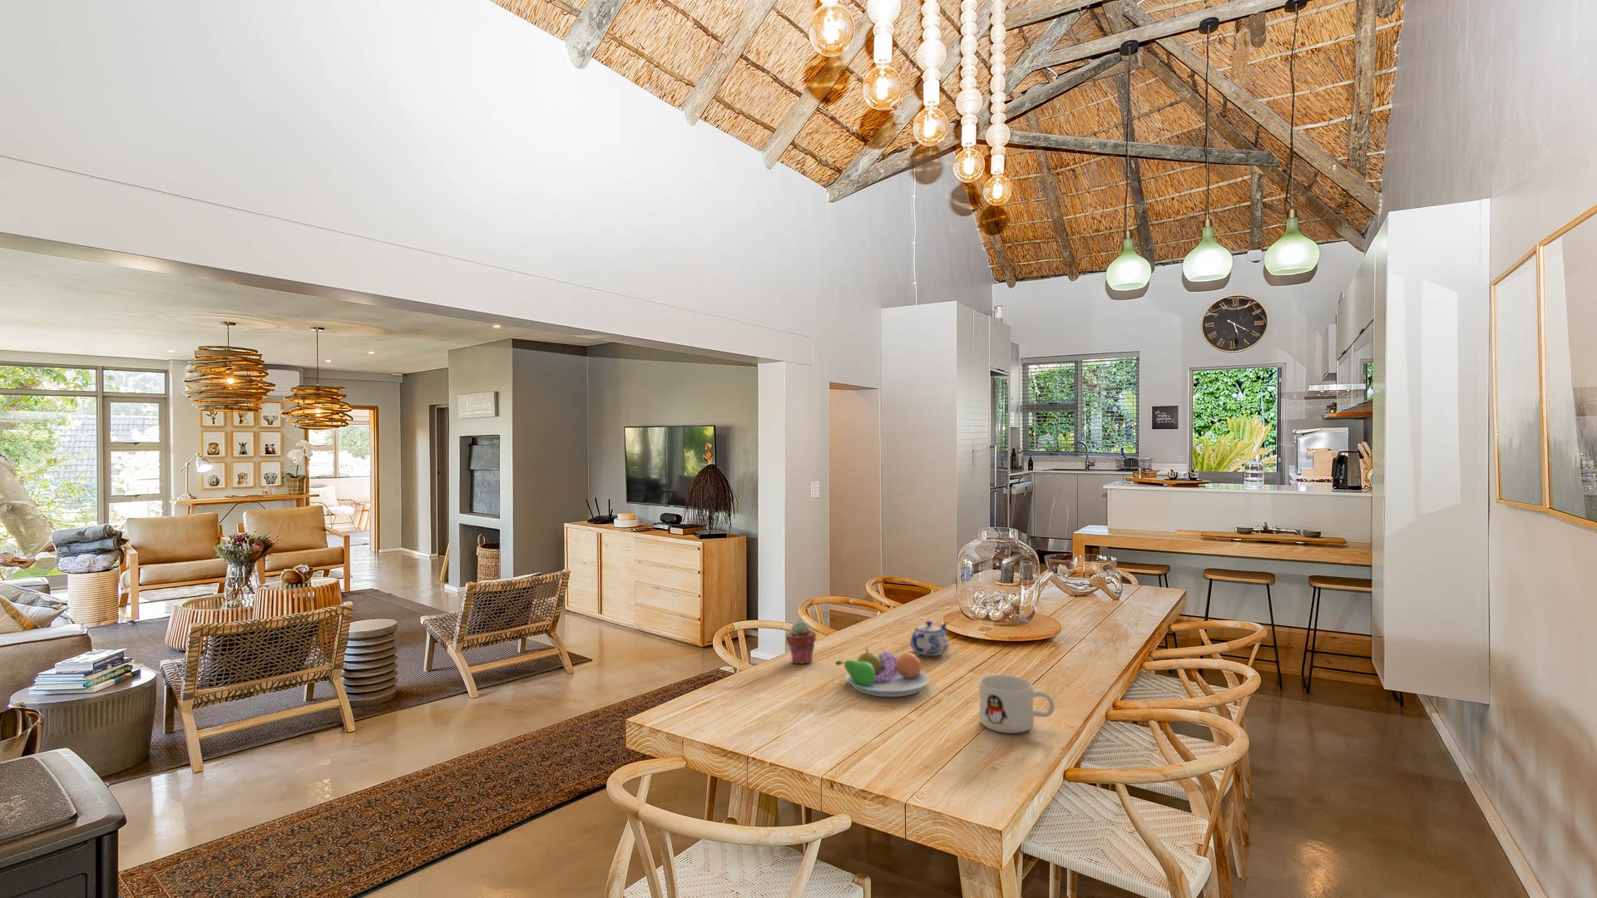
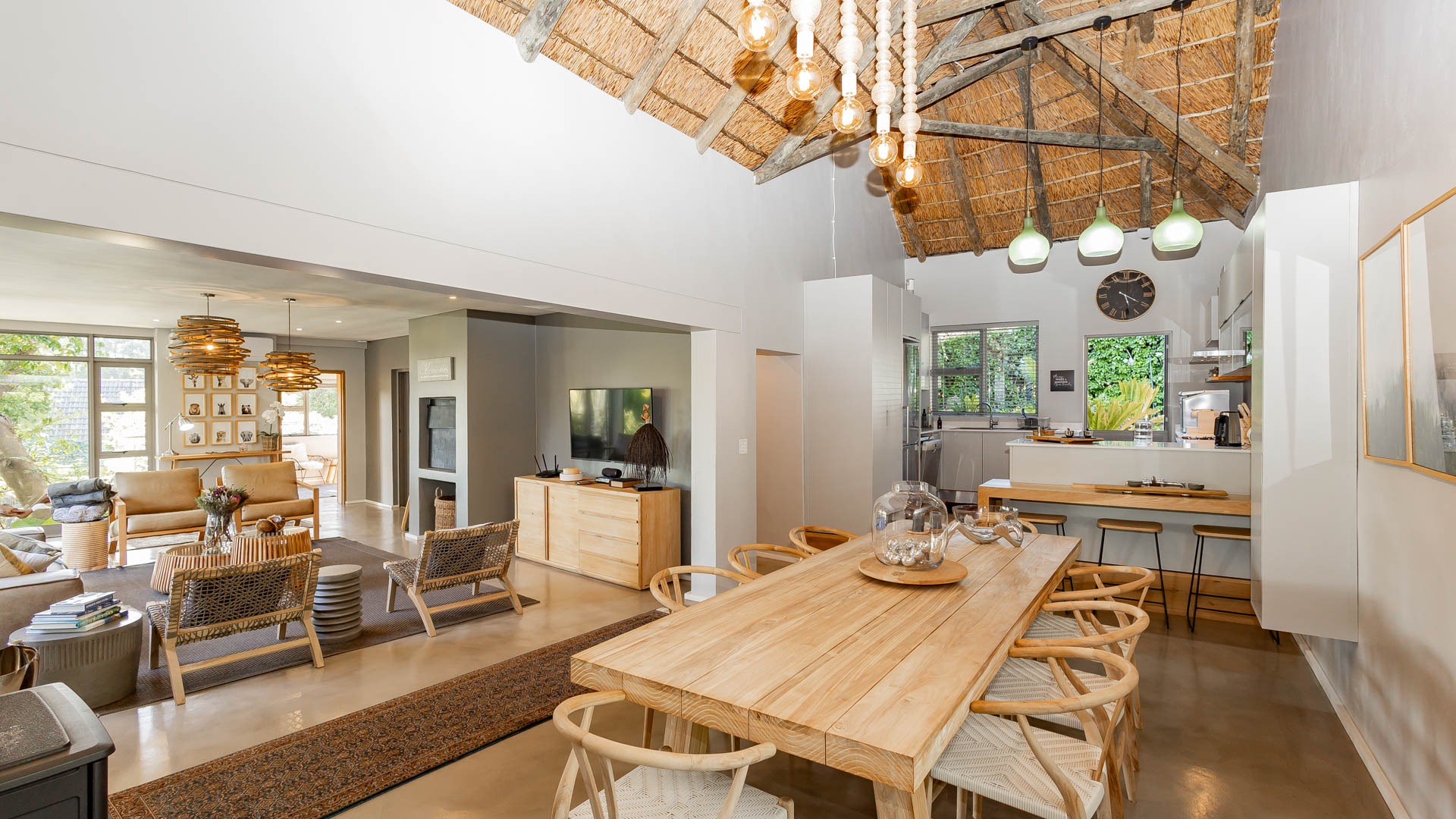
- fruit bowl (883, 669)
- teapot (931, 636)
- mug (1017, 704)
- potted succulent (801, 641)
